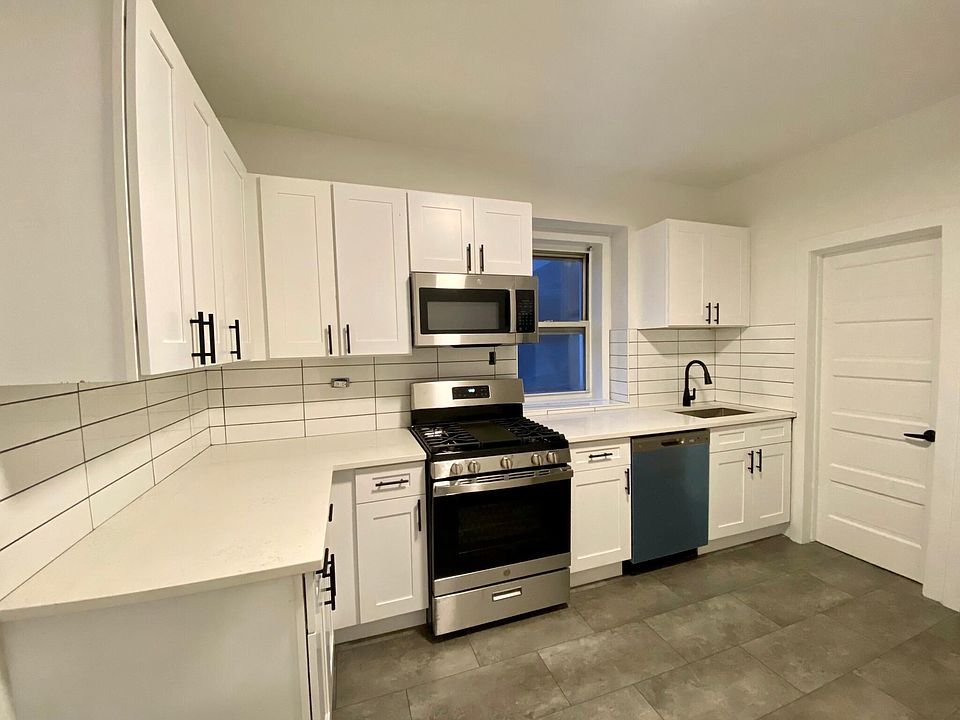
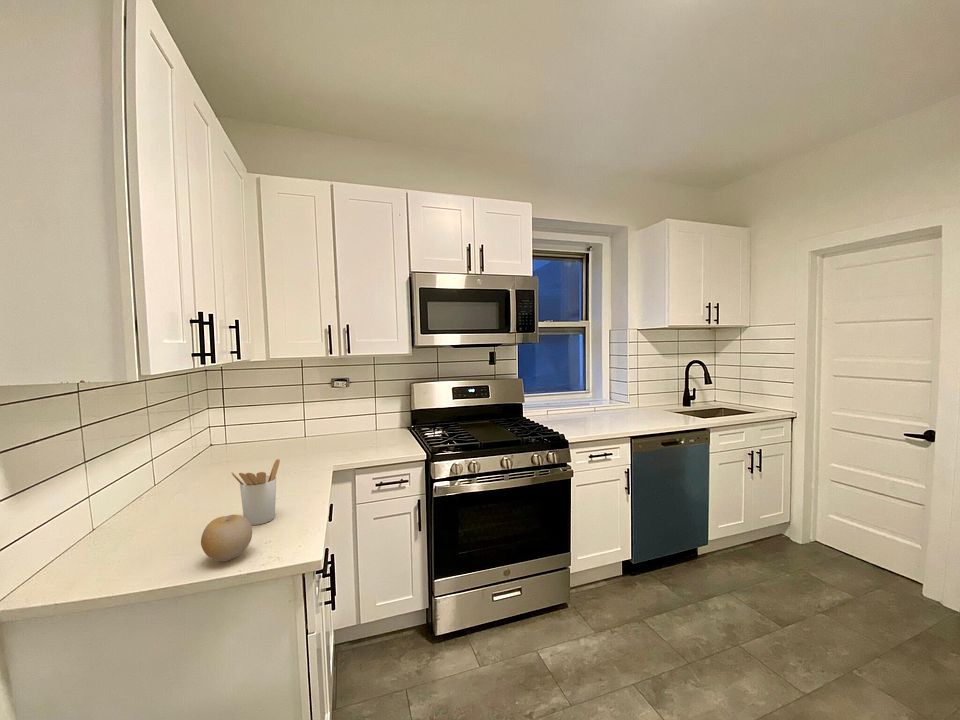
+ fruit (227, 537)
+ utensil holder (257, 492)
